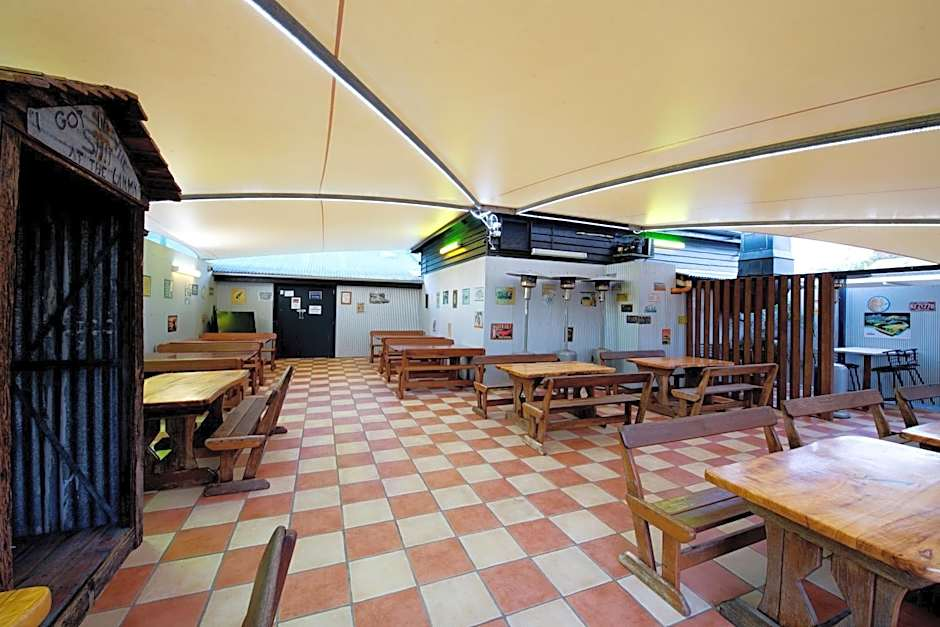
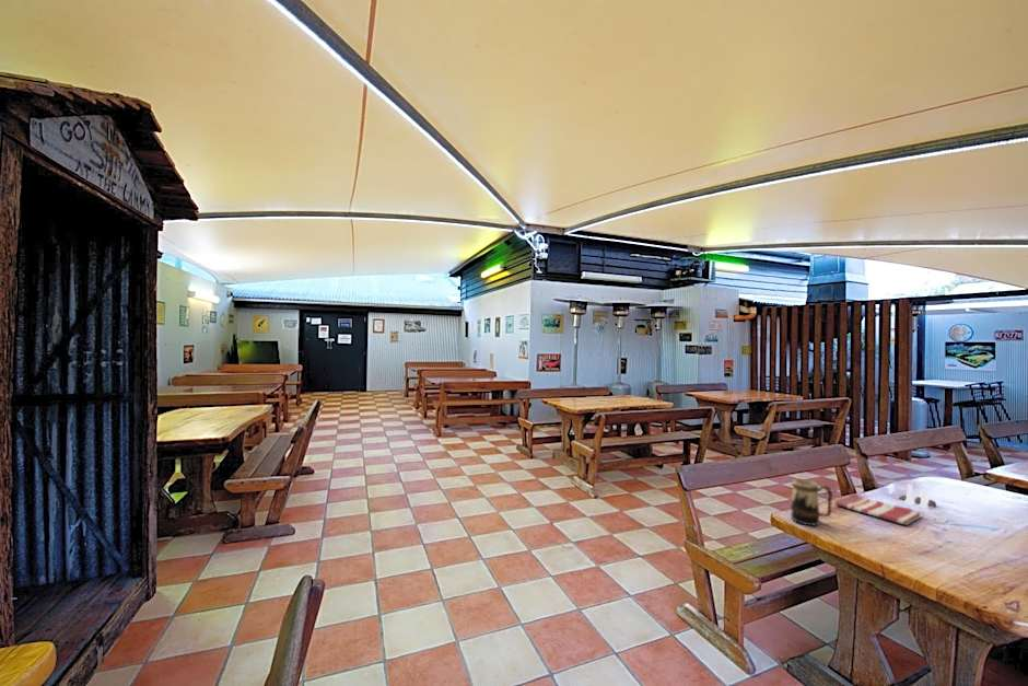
+ dish towel (876, 508)
+ salt and pepper shaker set (916, 497)
+ beer mug (810, 502)
